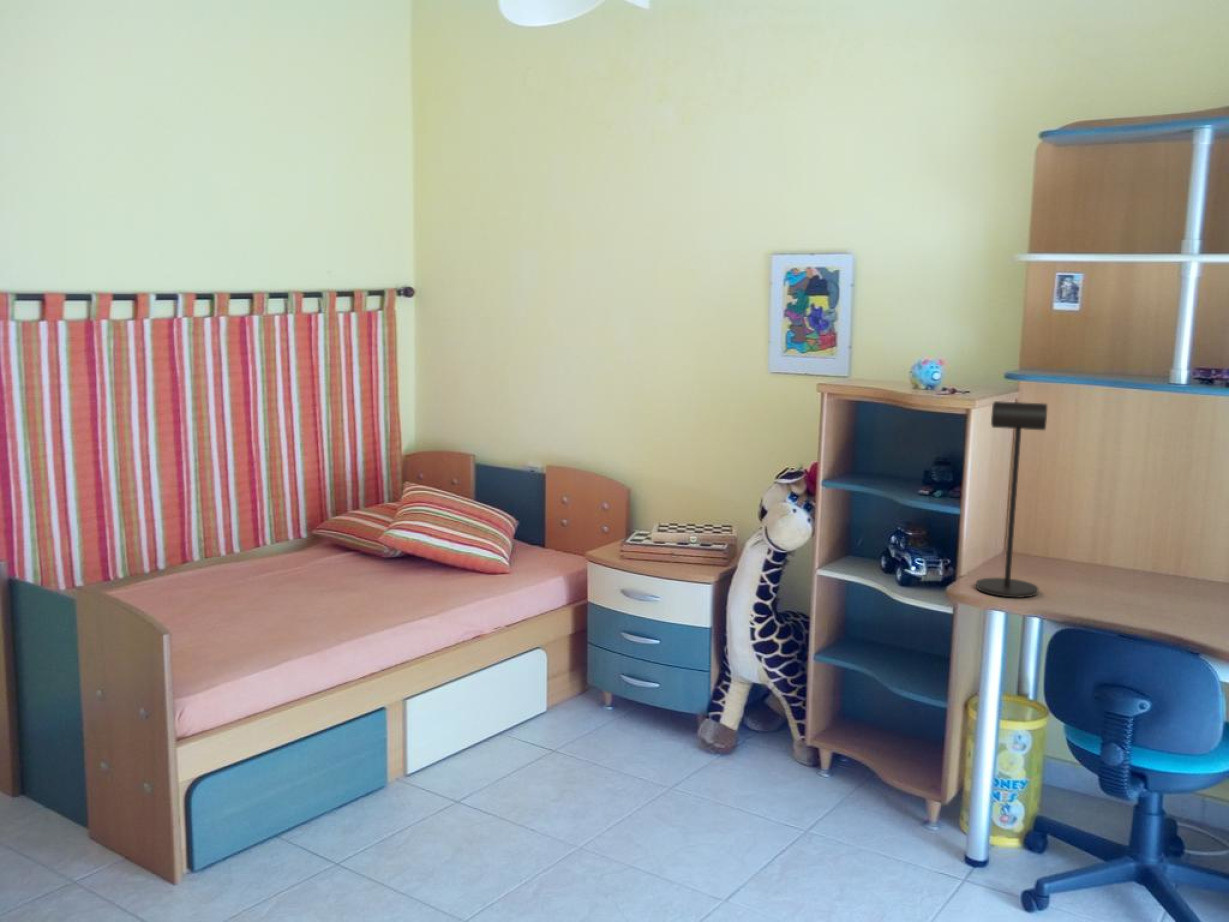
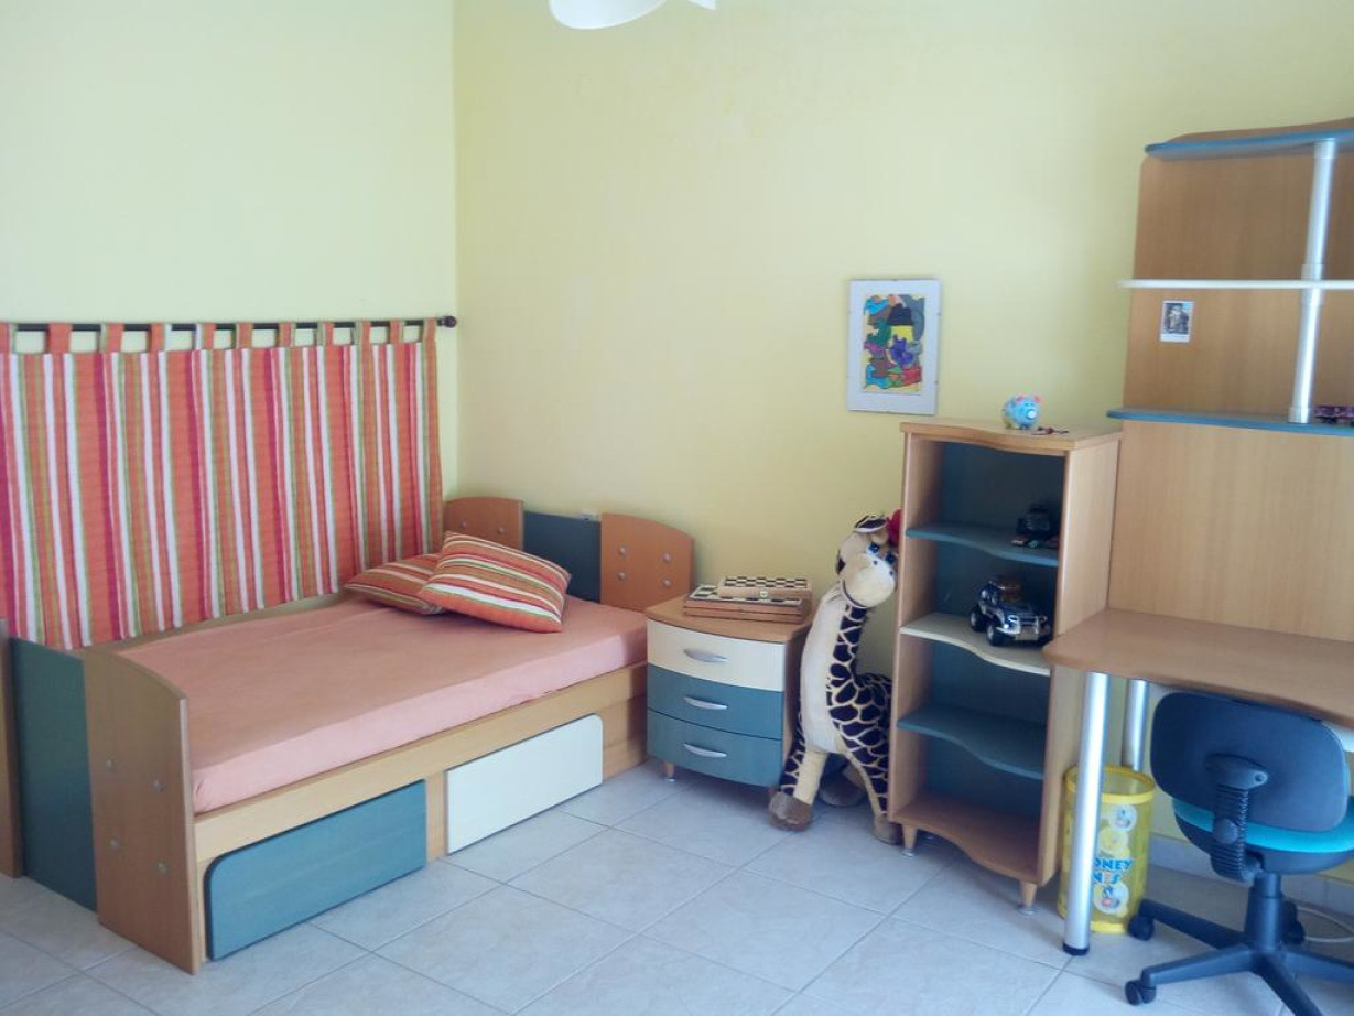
- desk lamp (1013, 497)
